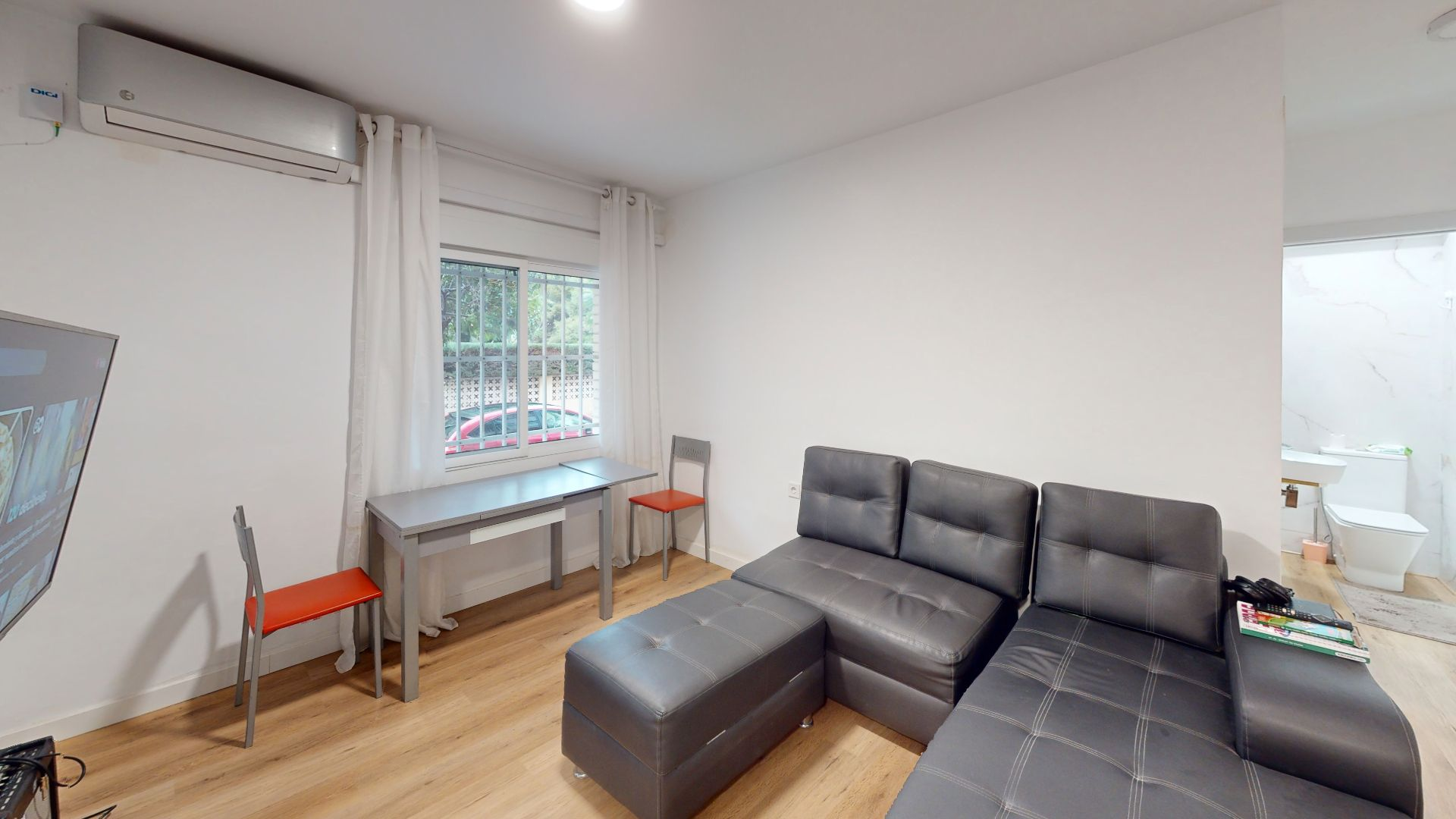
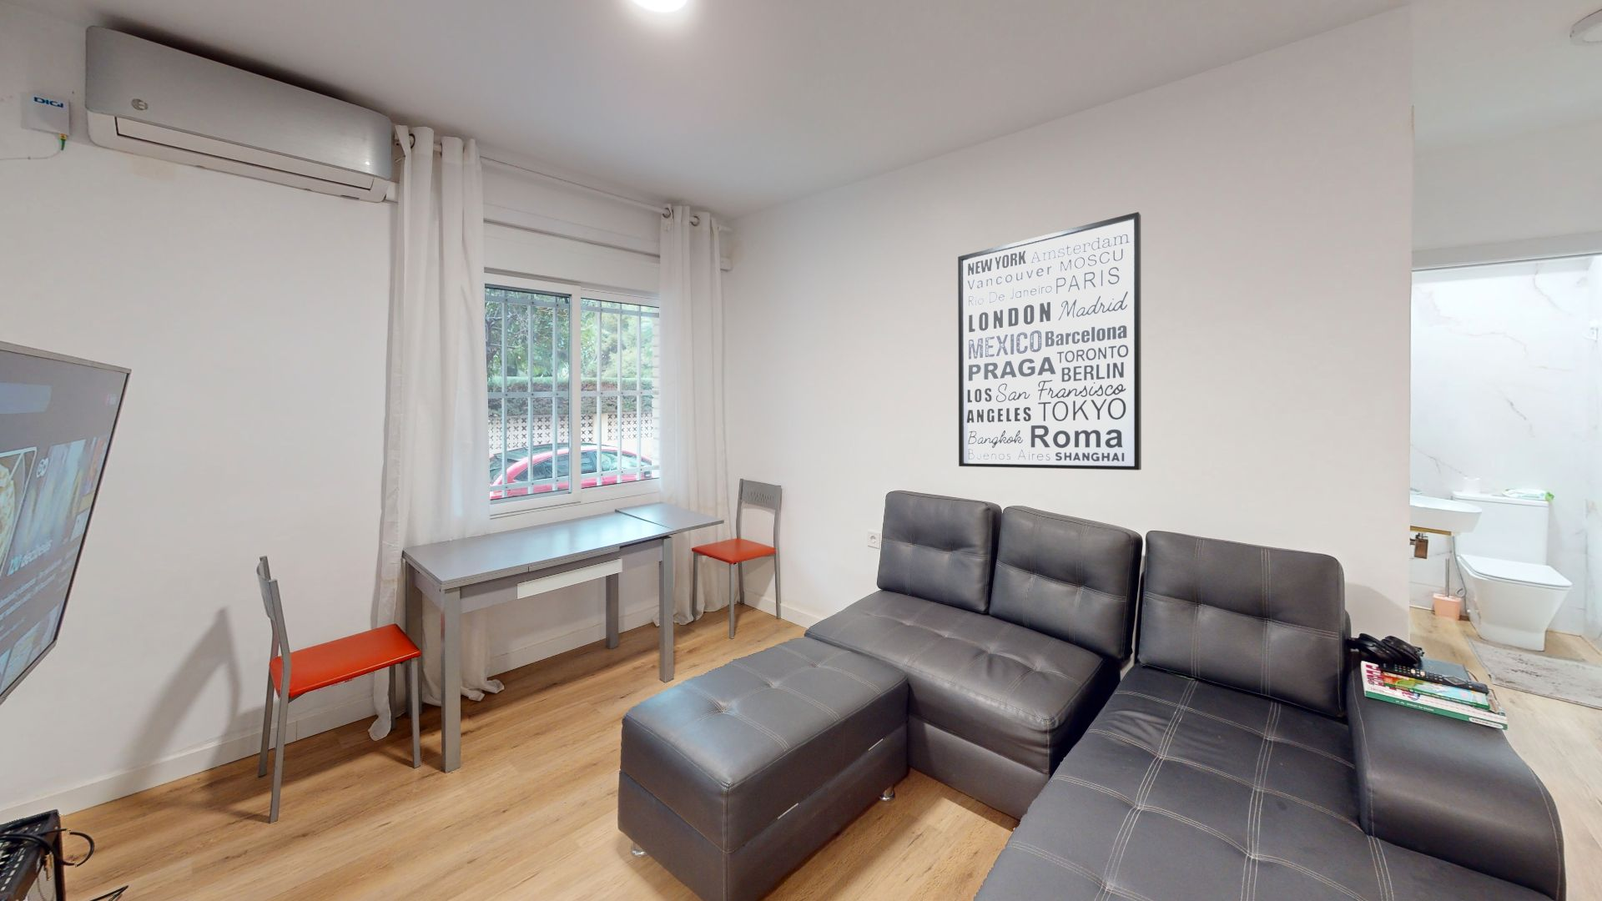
+ wall art (1041, 353)
